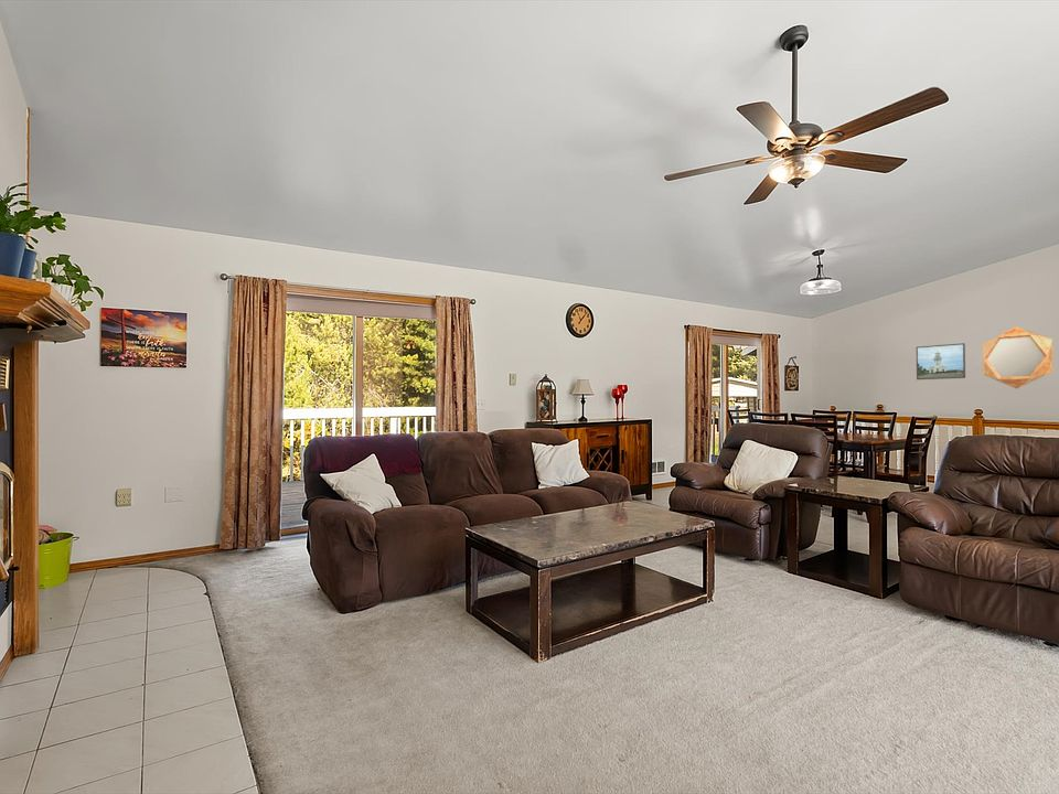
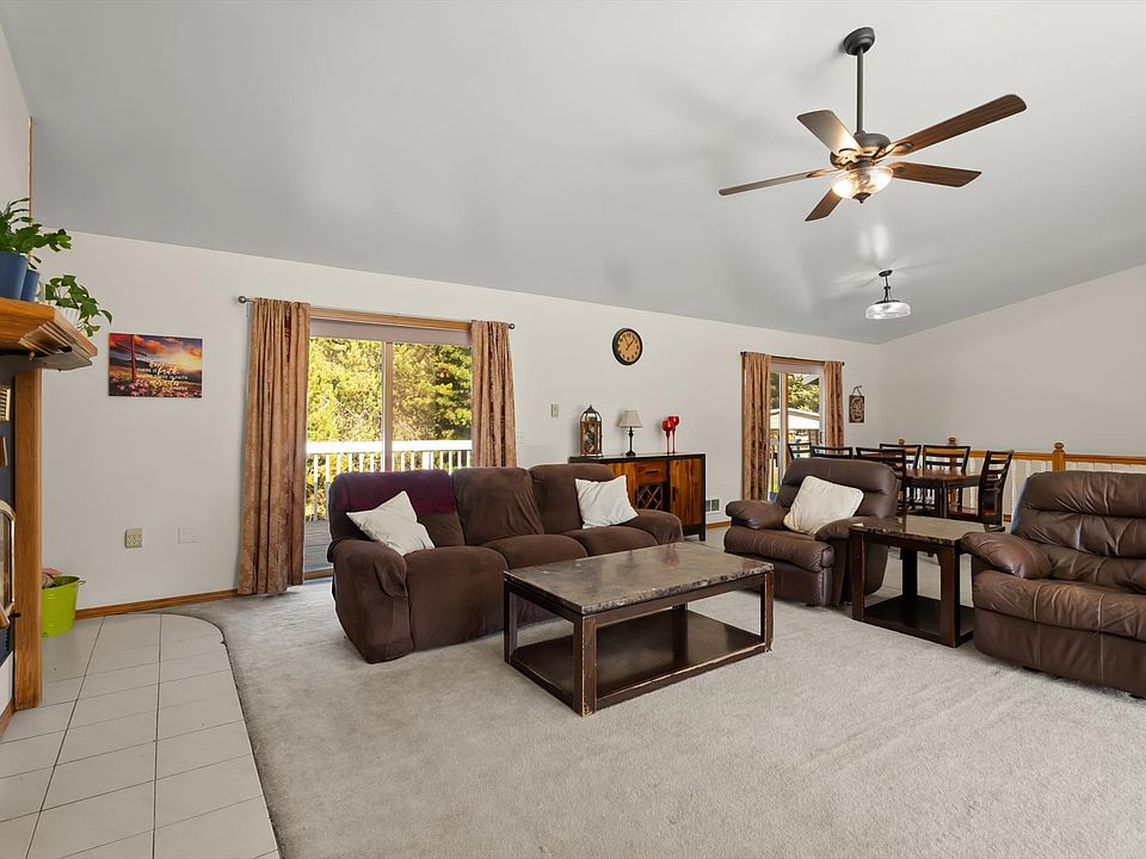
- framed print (940, 362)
- home mirror (1015, 357)
